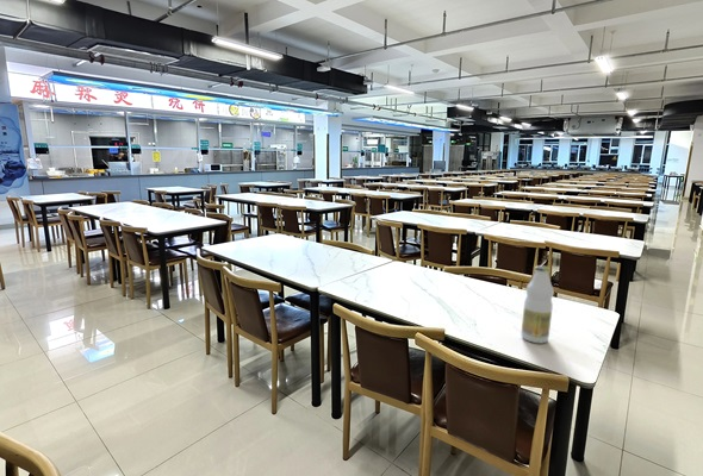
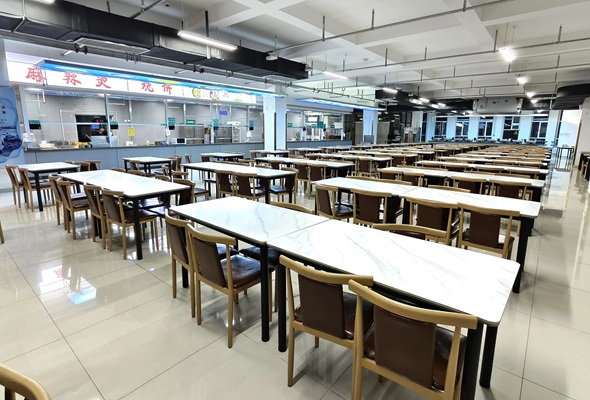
- bottle (537, 302)
